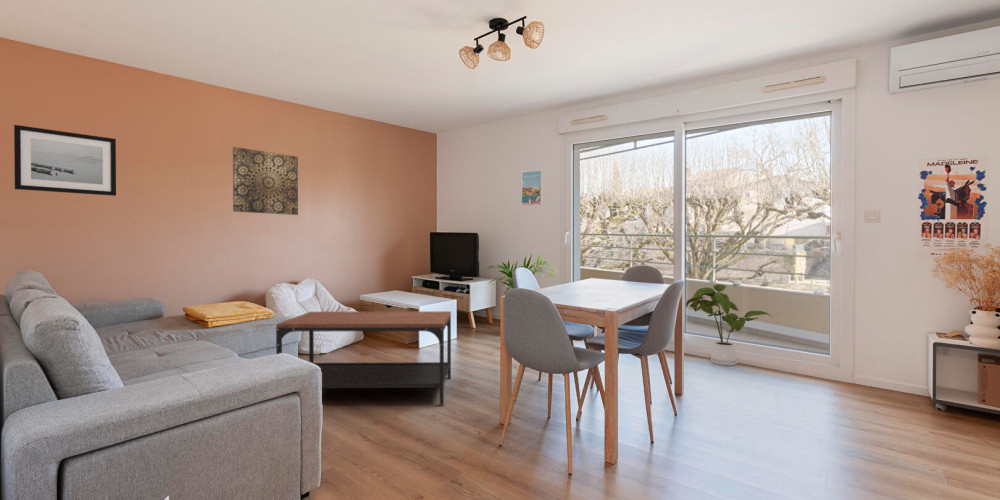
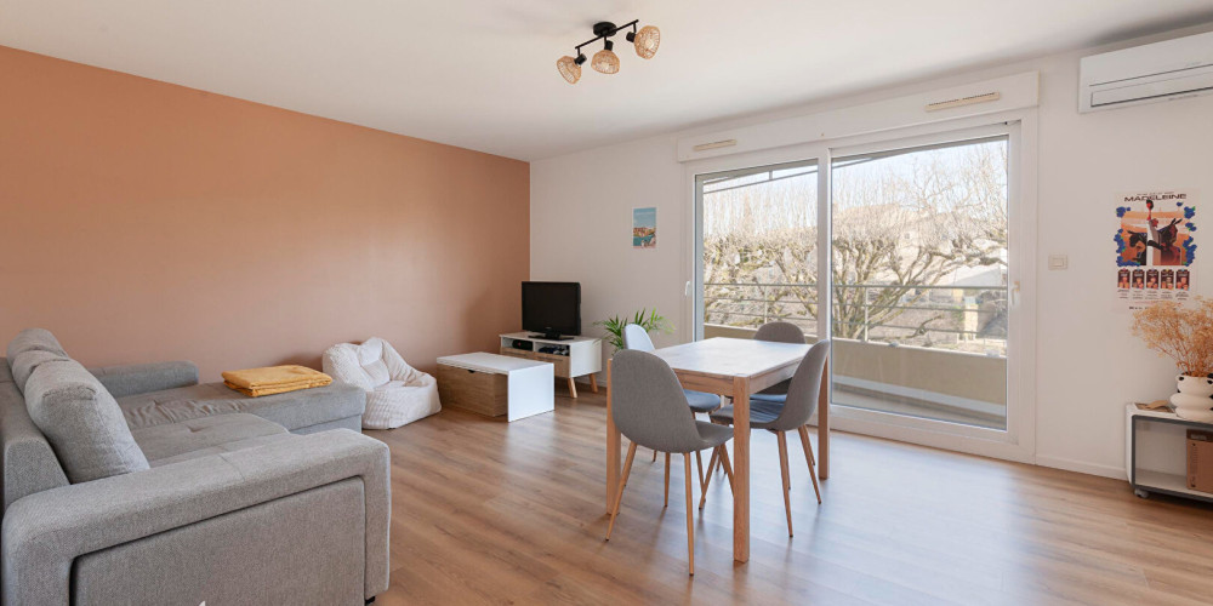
- coffee table (371, 363)
- wall art (68, 162)
- wall art (267, 182)
- house plant (721, 325)
